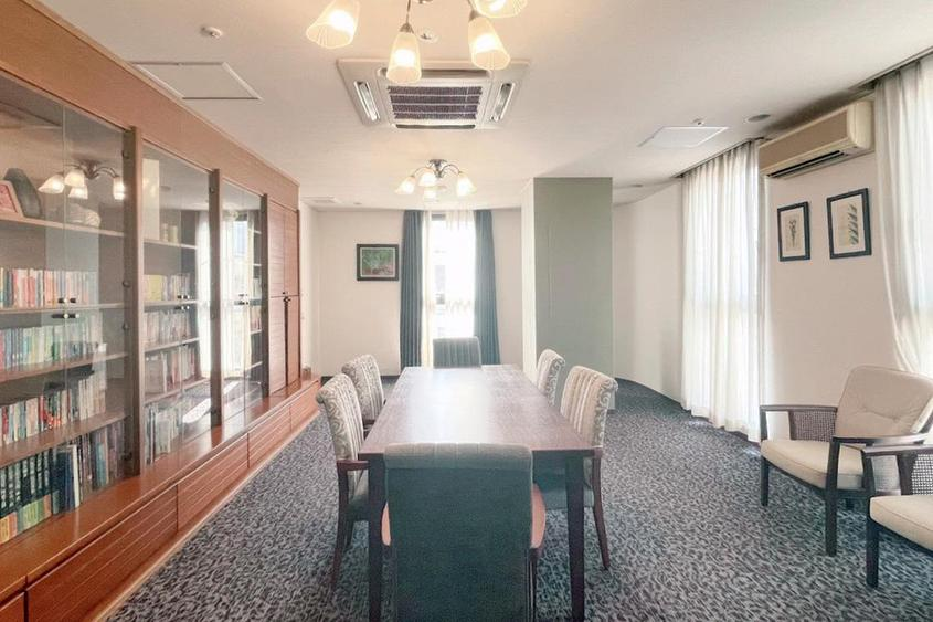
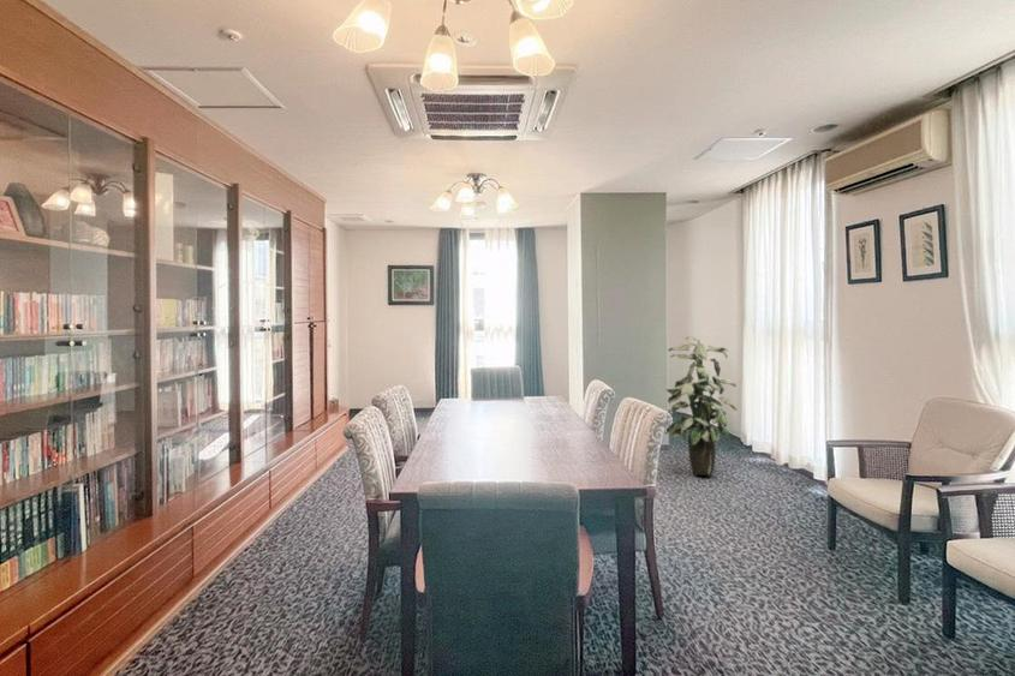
+ indoor plant (697, 405)
